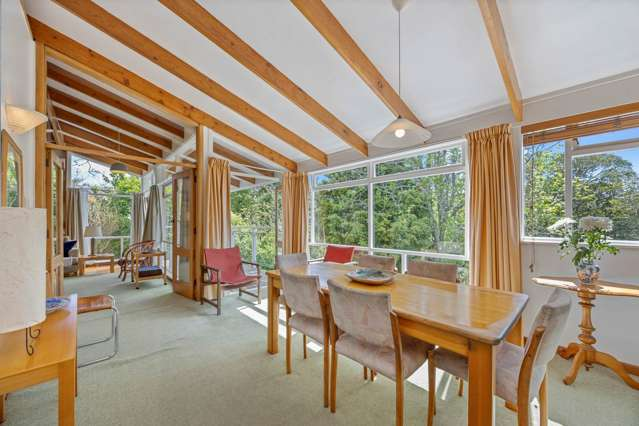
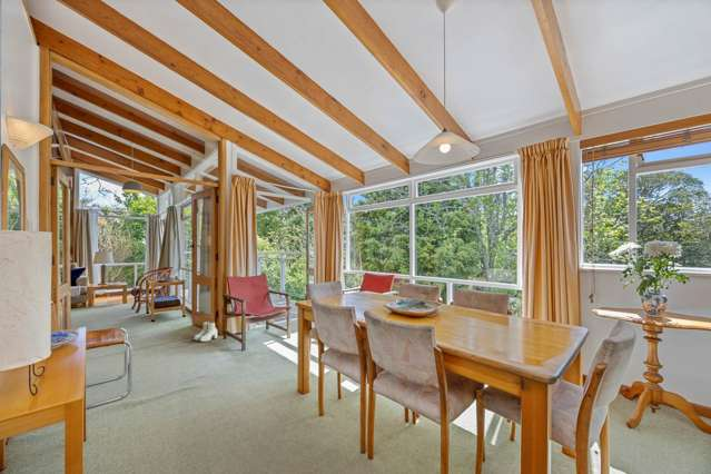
+ boots (206, 330)
